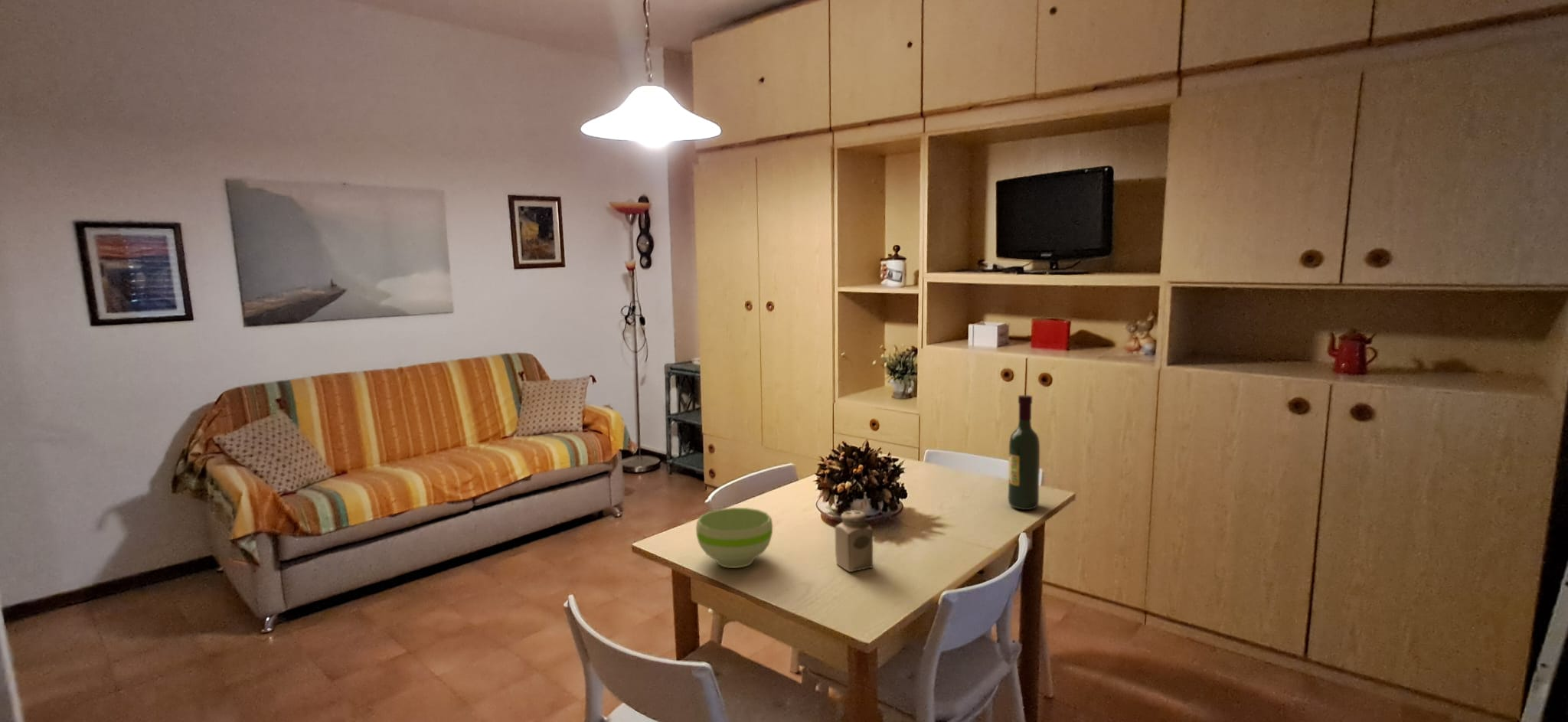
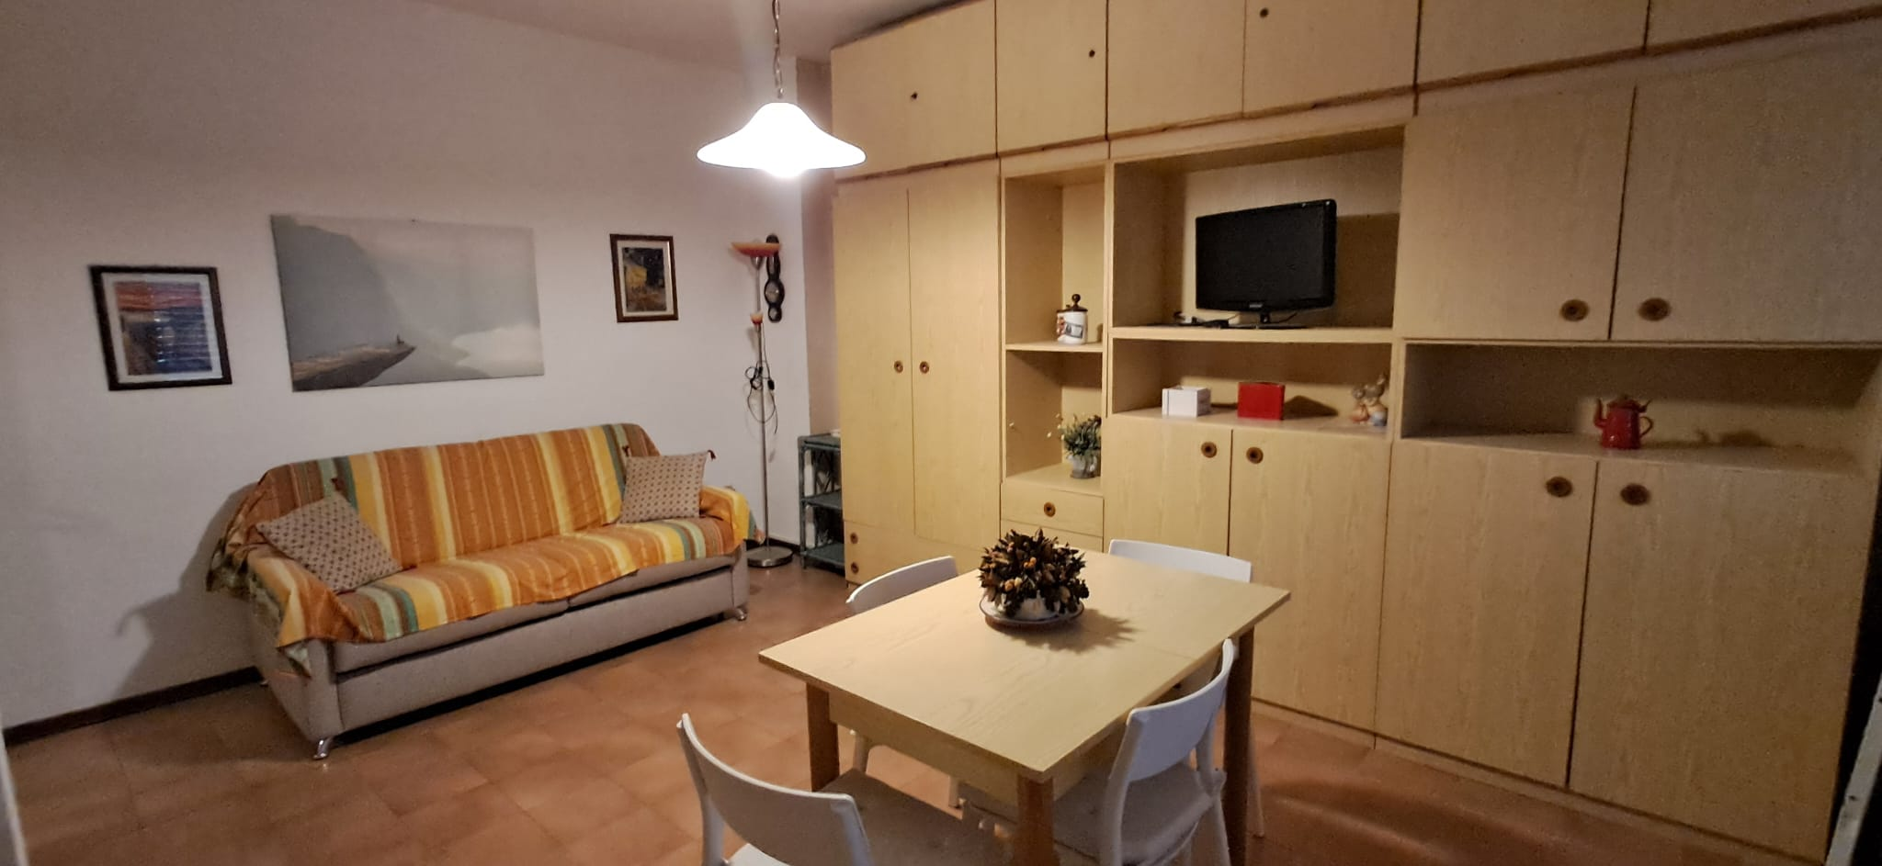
- wine bottle (1024, 451)
- bowl (734, 540)
- salt shaker (854, 538)
